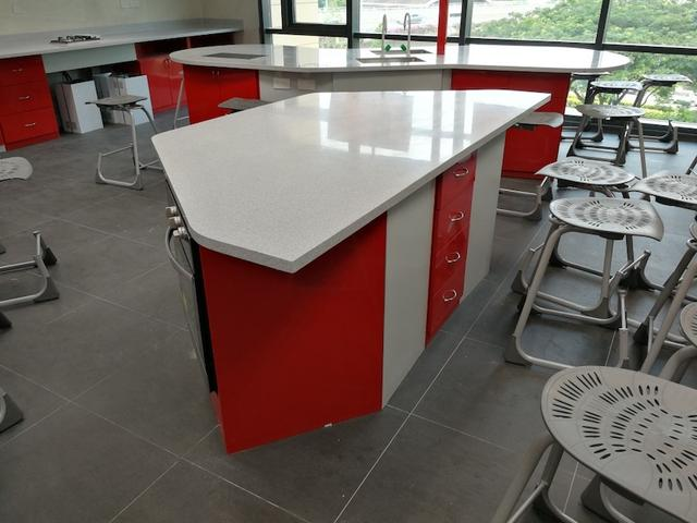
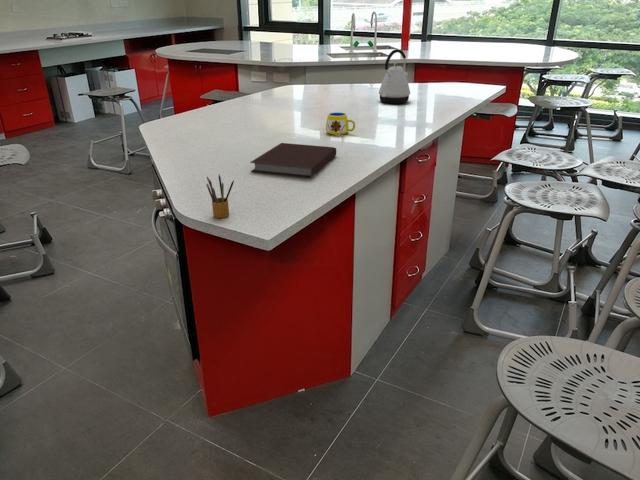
+ kettle (395, 75)
+ pencil box (221, 196)
+ notebook (295, 159)
+ mug (340, 123)
